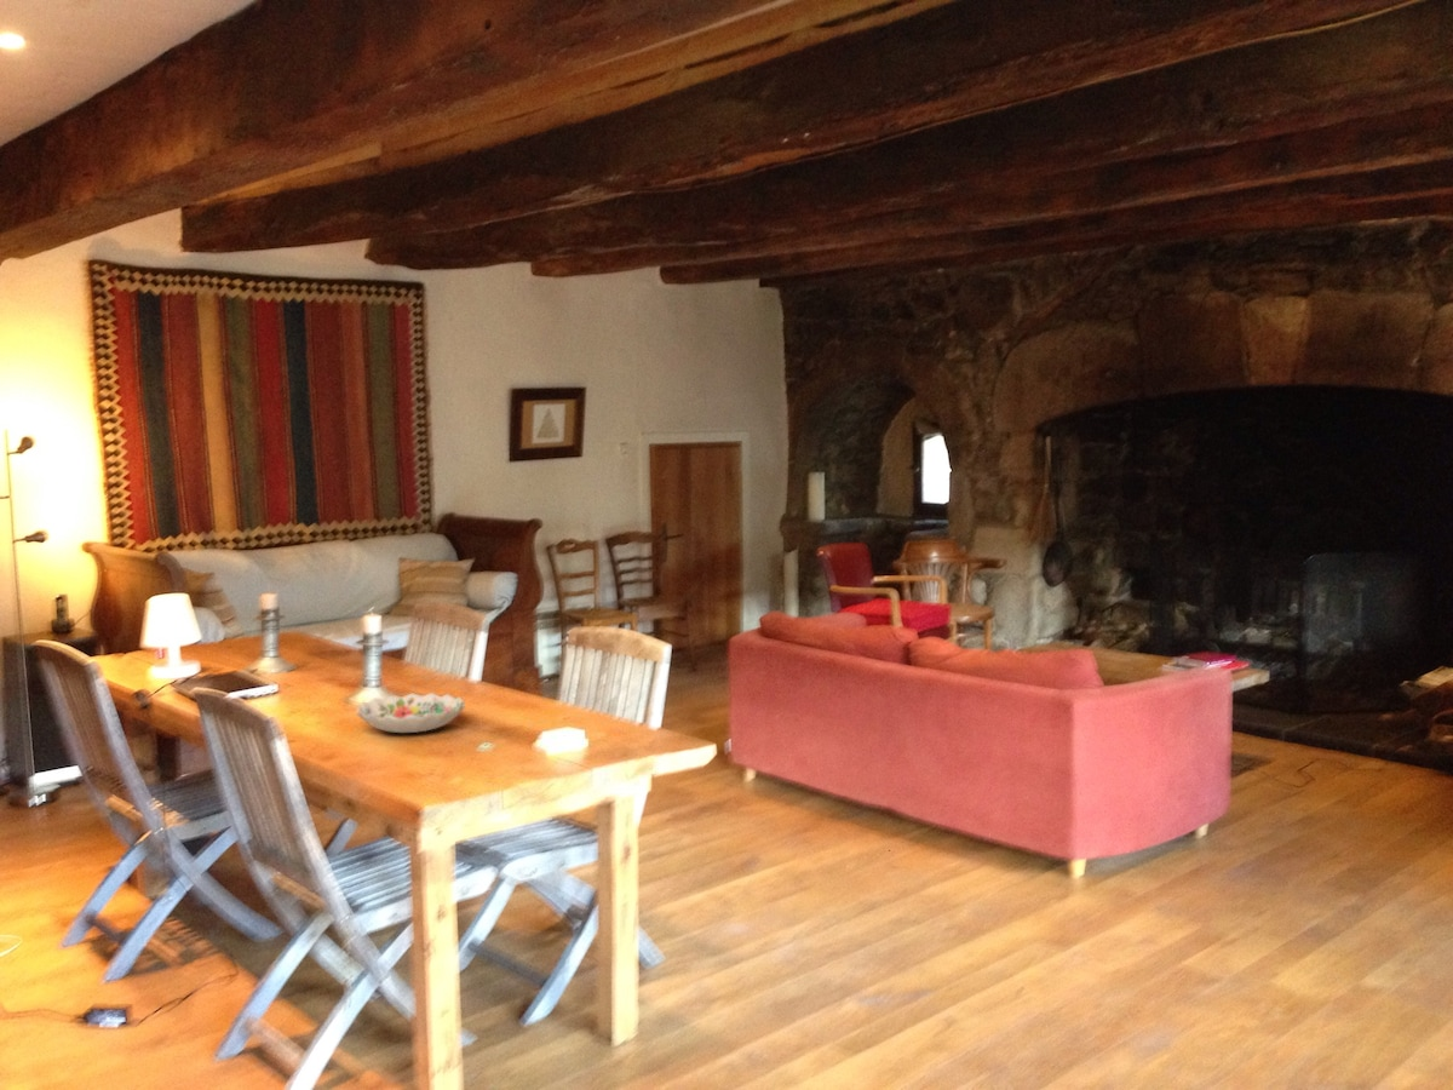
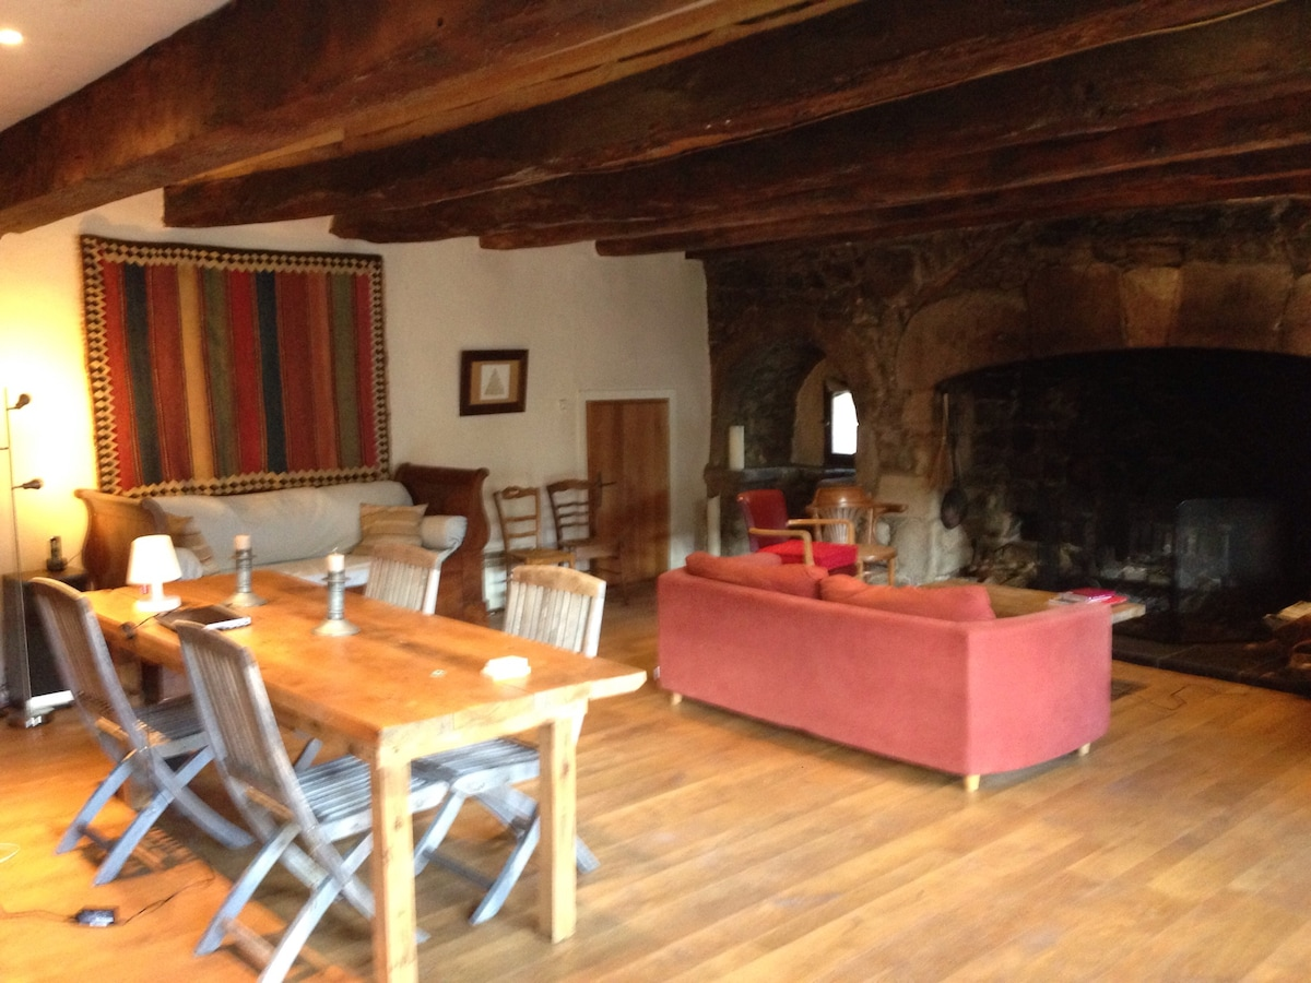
- decorative bowl (412, 716)
